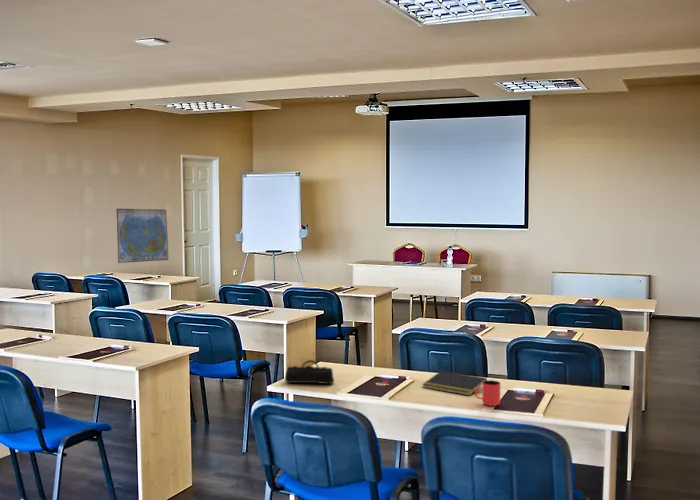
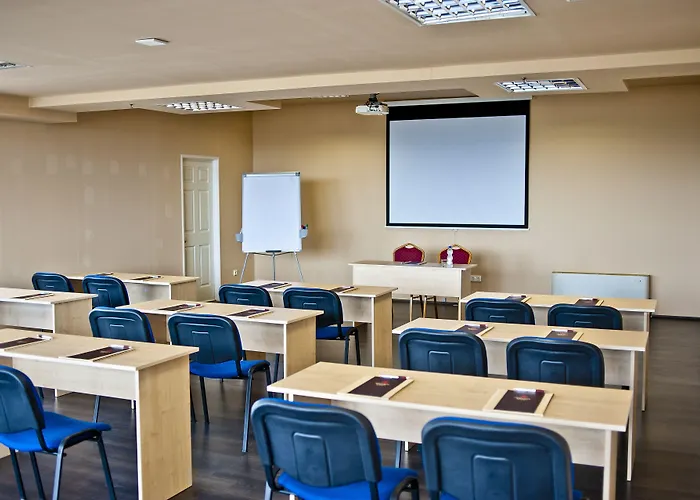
- world map (143, 235)
- notepad (454, 382)
- pencil case (309, 371)
- cup (487, 393)
